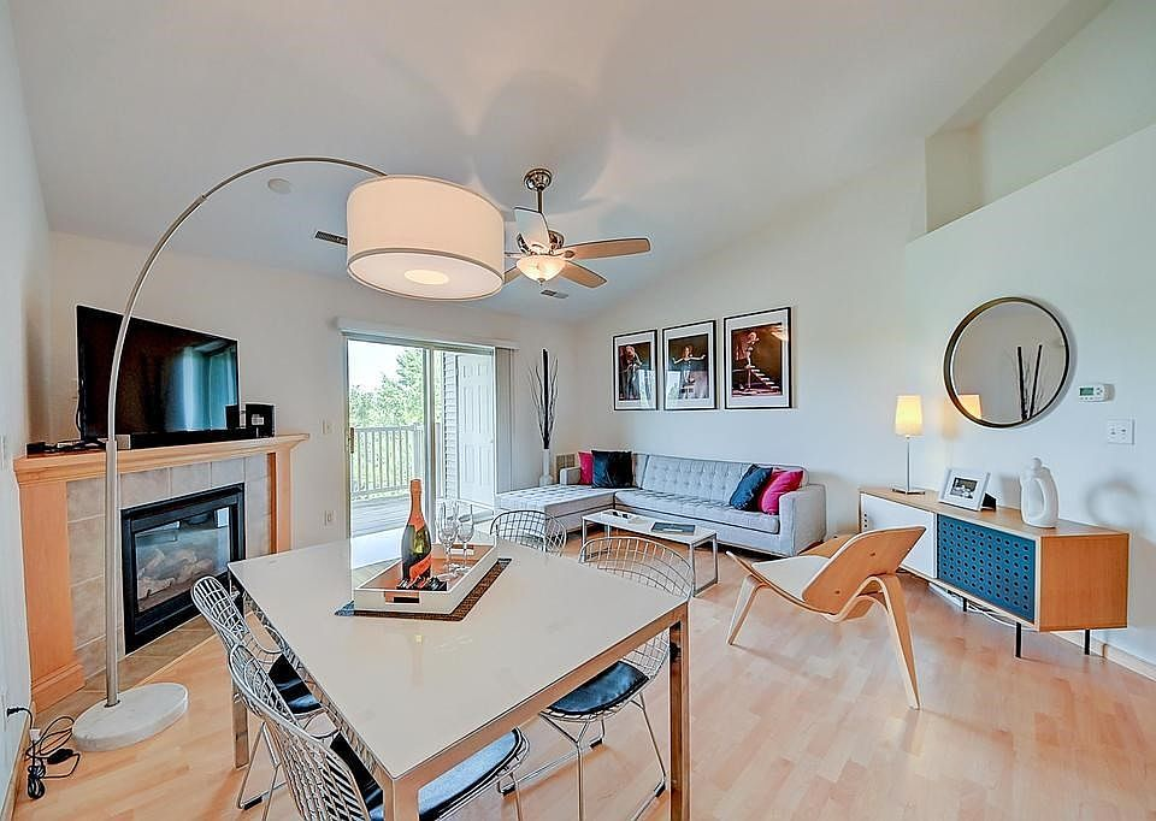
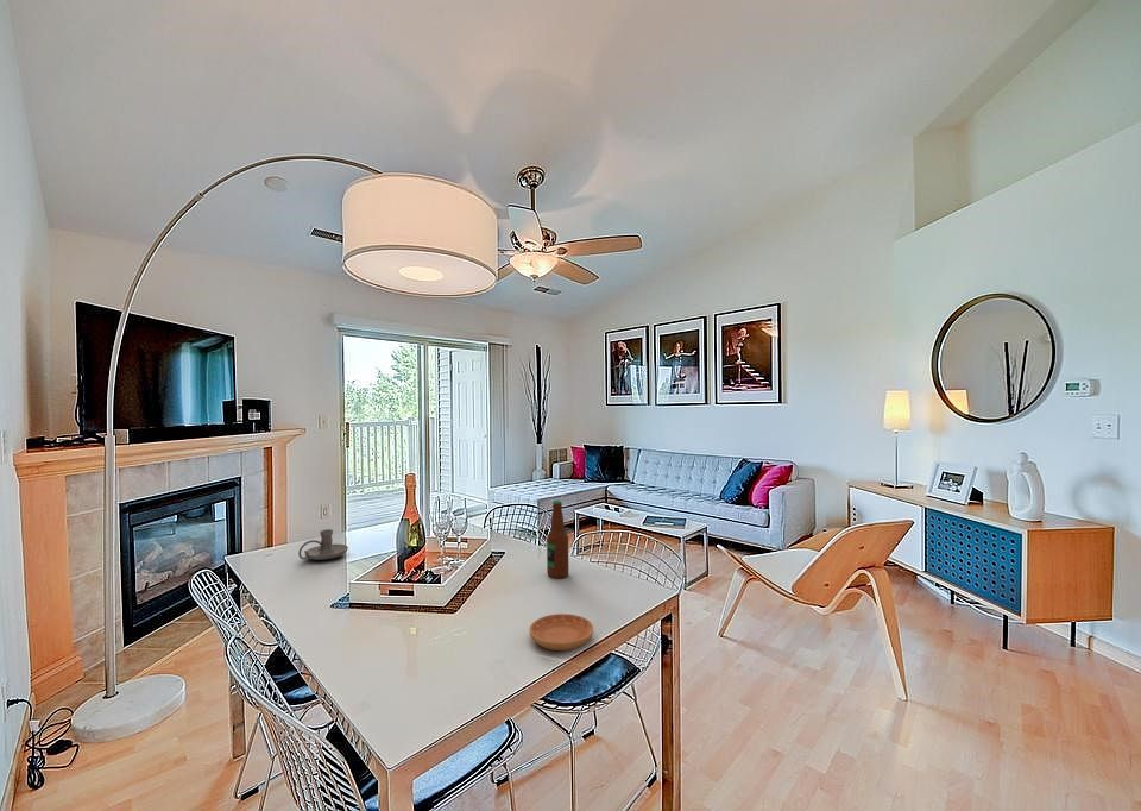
+ saucer (561, 633)
+ candle holder (322, 545)
+ bottle (557, 537)
